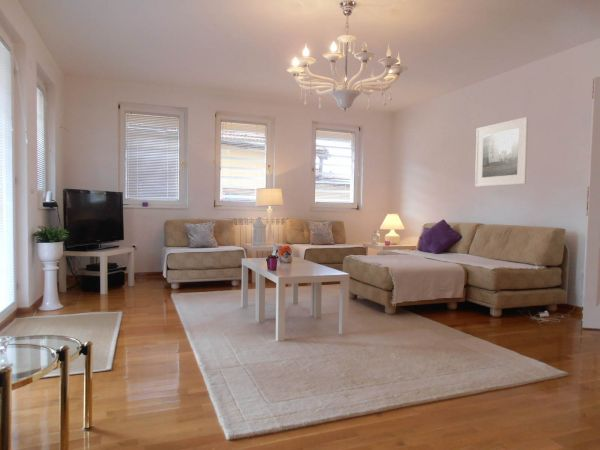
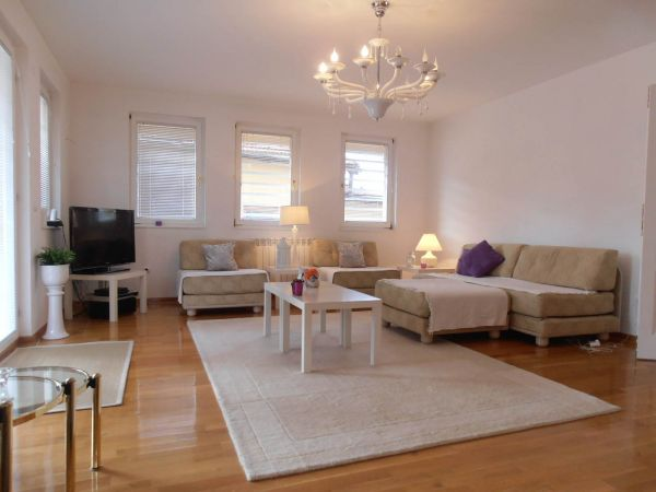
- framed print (499, 154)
